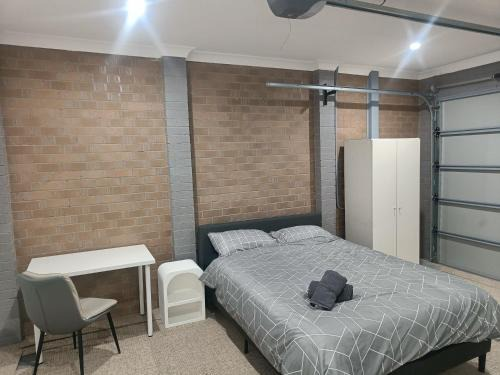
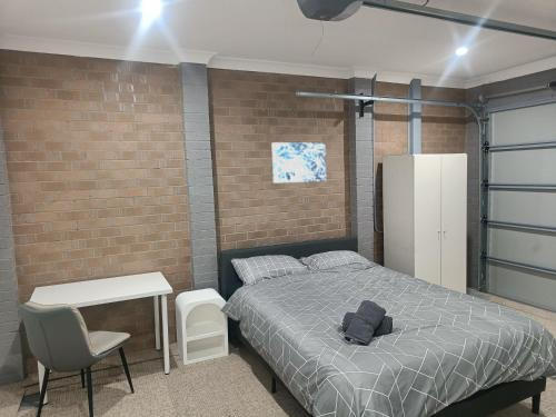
+ wall art (299, 162)
